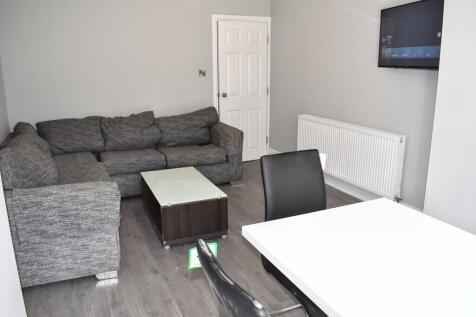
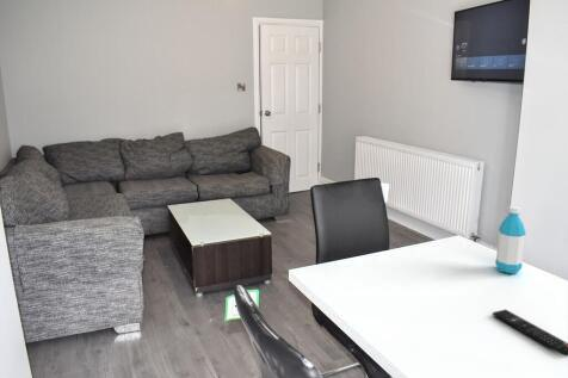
+ remote control (531, 330)
+ water bottle (511, 238)
